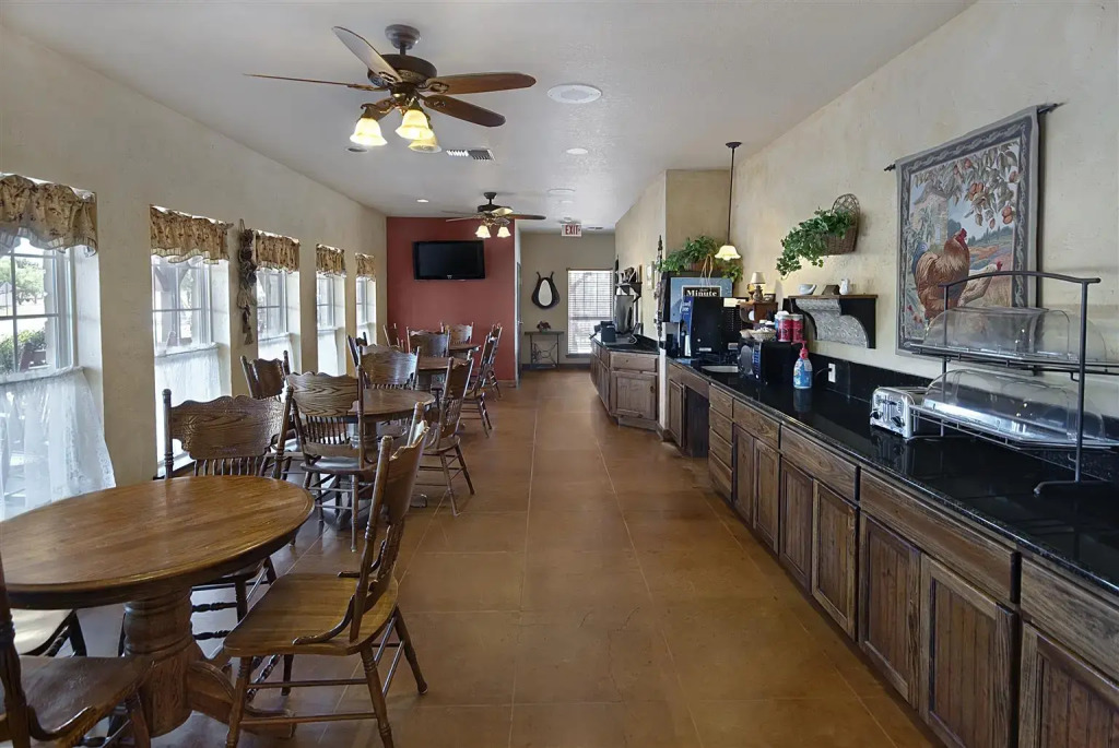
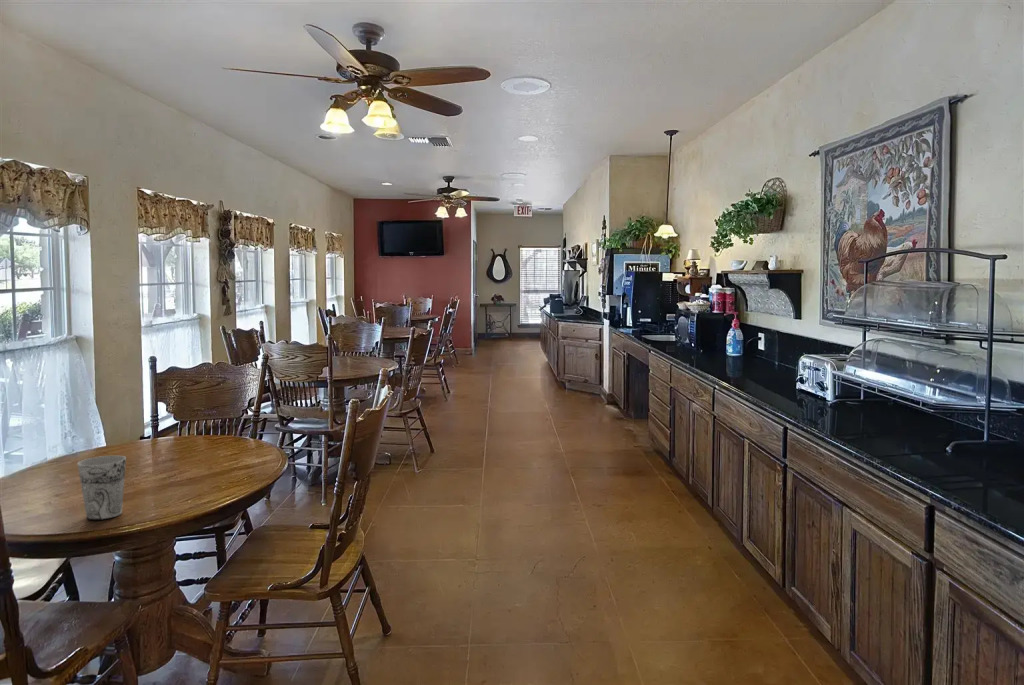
+ cup (103, 487)
